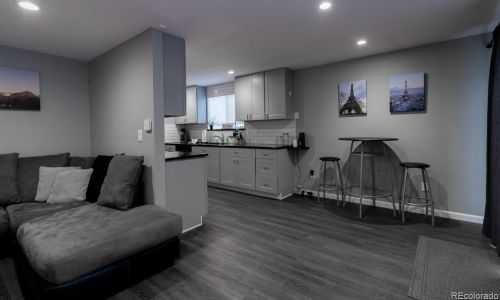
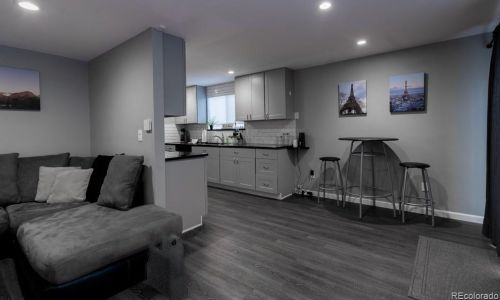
+ body armor vest (166, 261)
